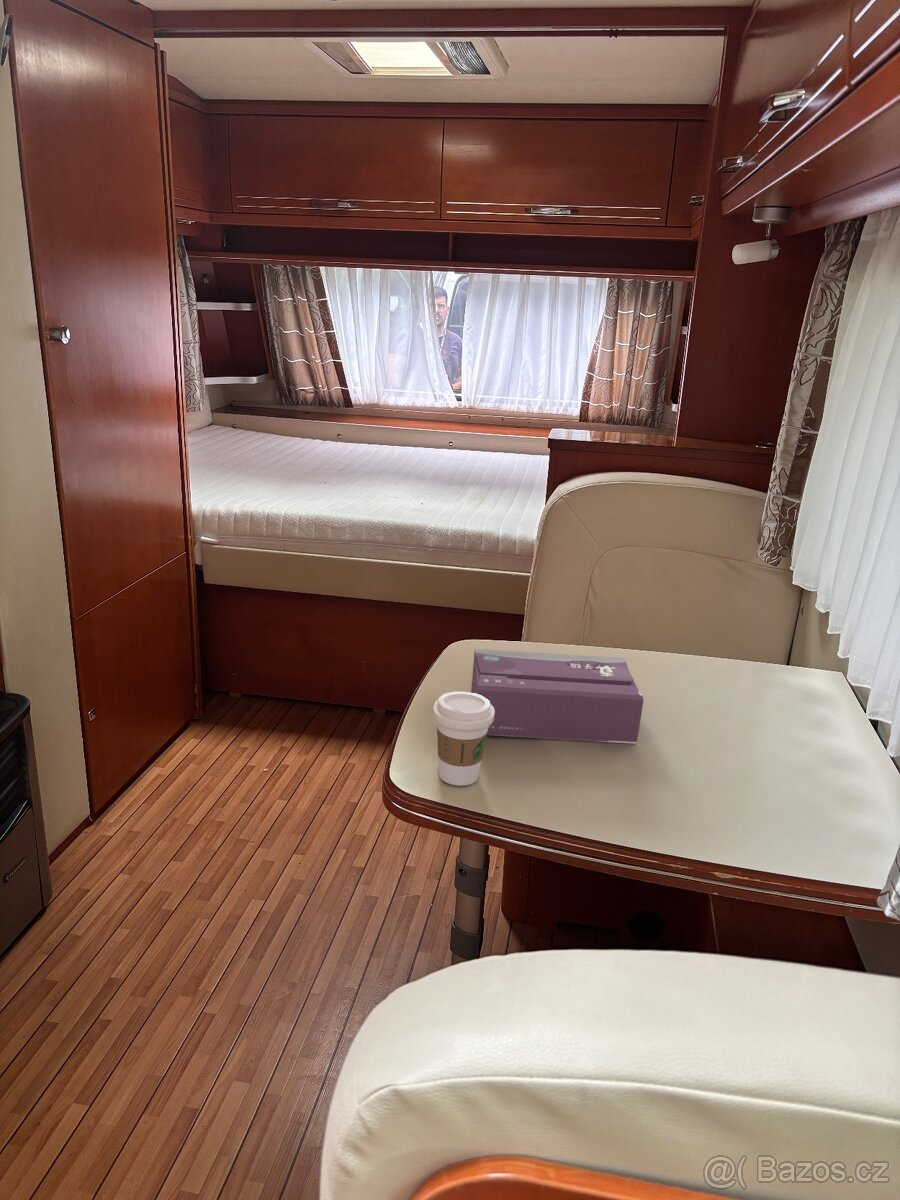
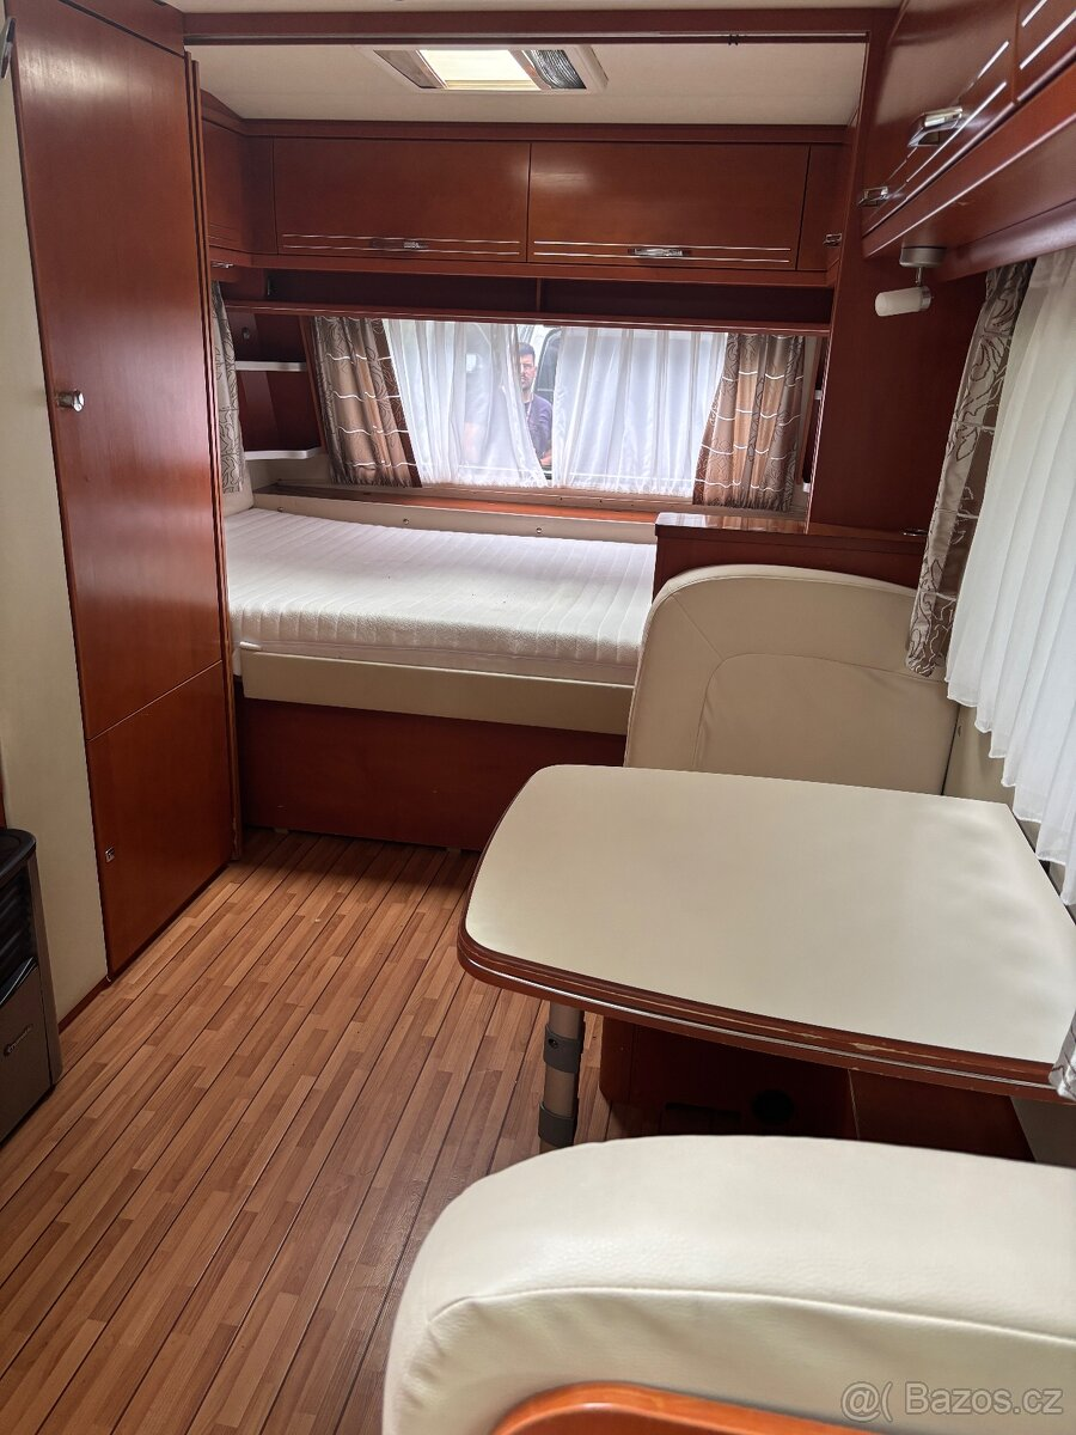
- tissue box (552, 694)
- coffee cup (461, 738)
